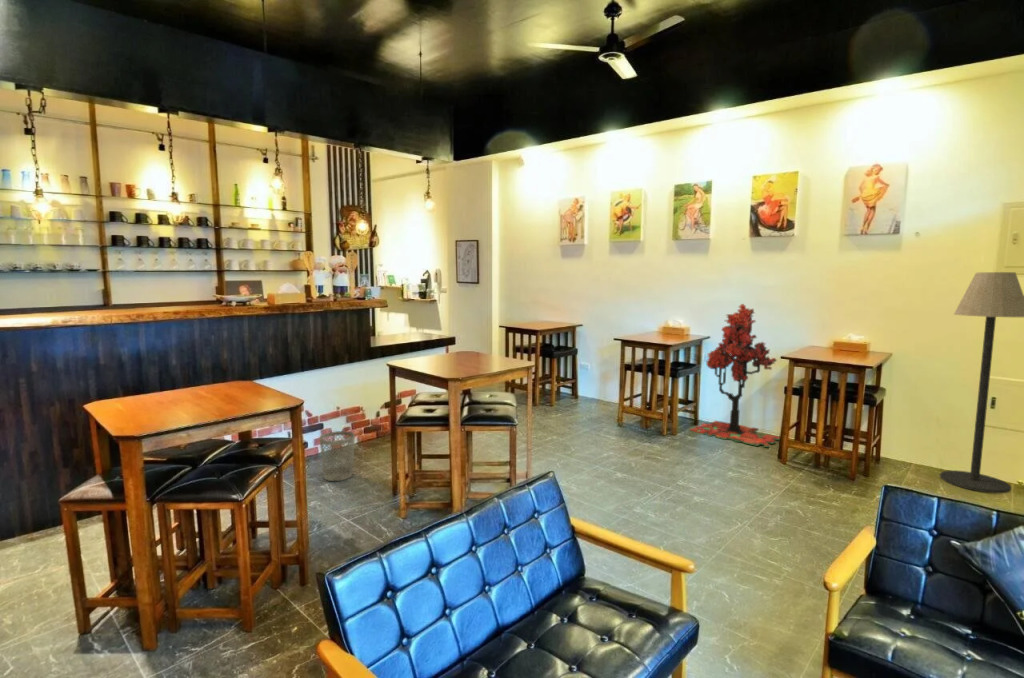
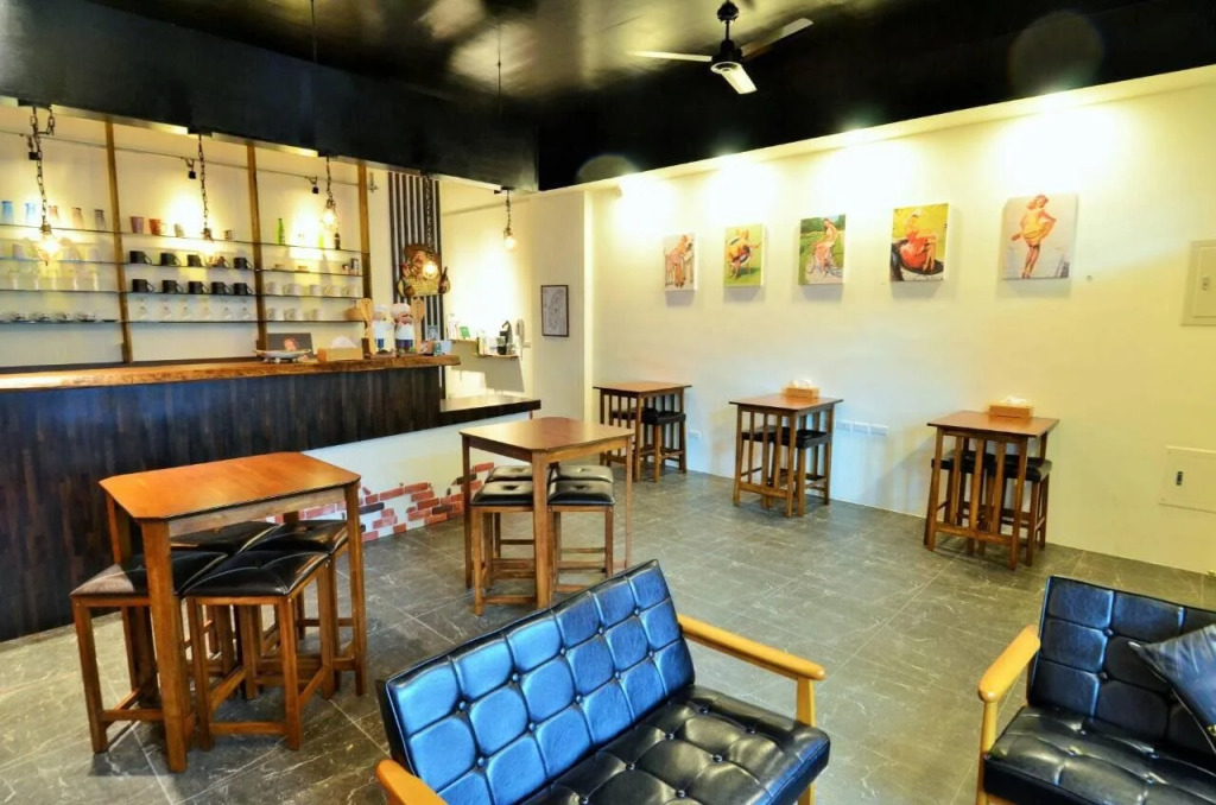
- floor lamp (984, 379)
- tree (739, 369)
- wastebasket (337, 456)
